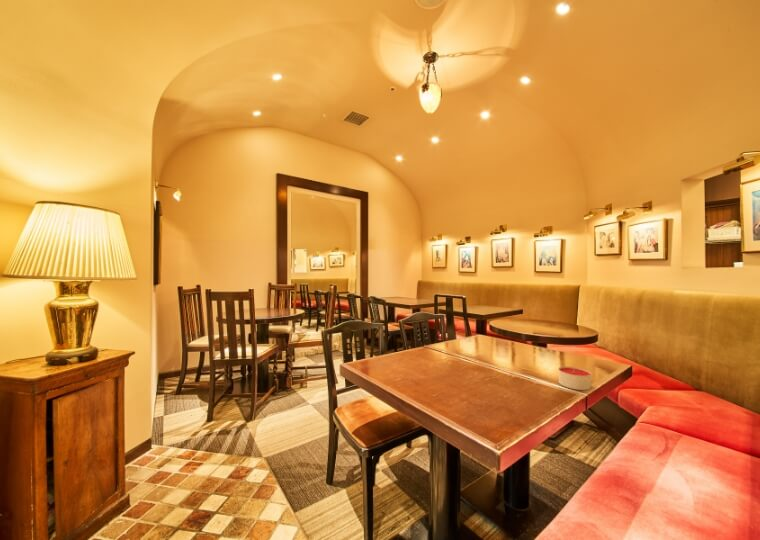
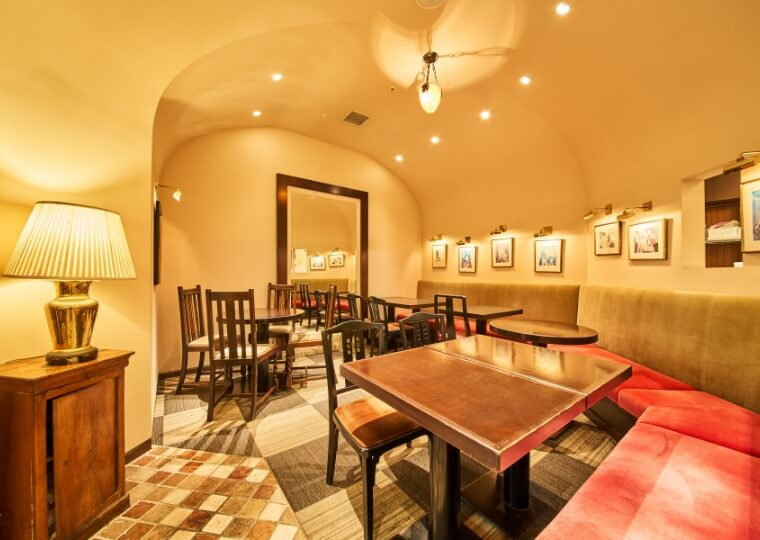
- candle (574, 377)
